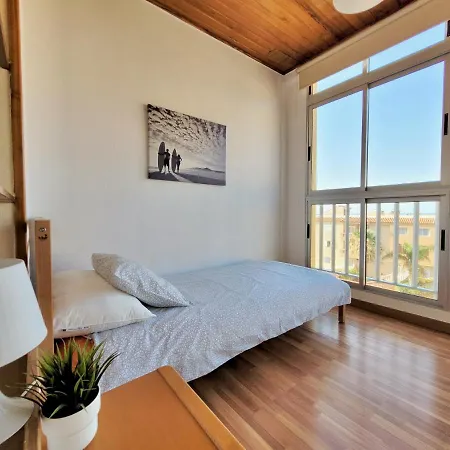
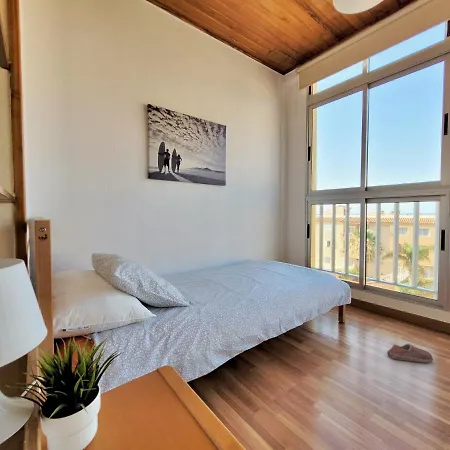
+ shoe (409, 351)
